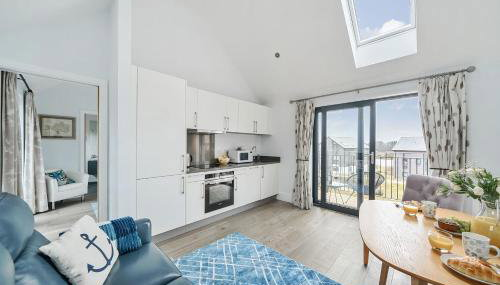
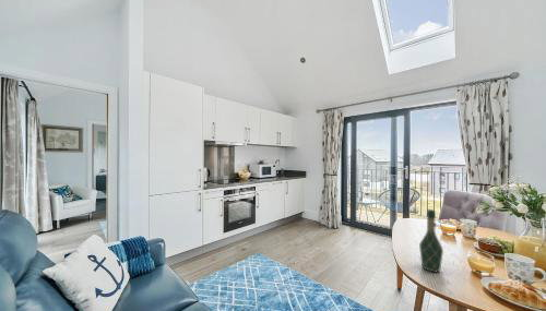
+ wine bottle (430, 239)
